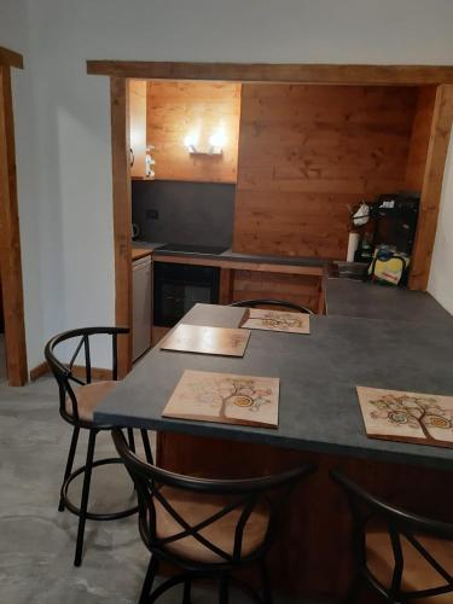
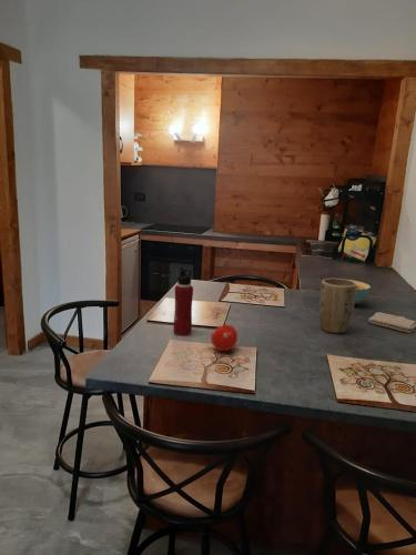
+ plant pot (336, 305)
+ cereal bowl (355, 296)
+ water bottle (183, 301)
+ washcloth (393, 321)
+ fruit (224, 335)
